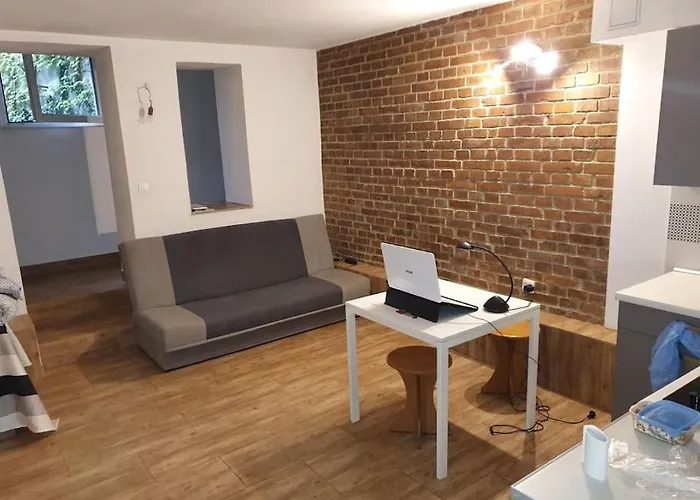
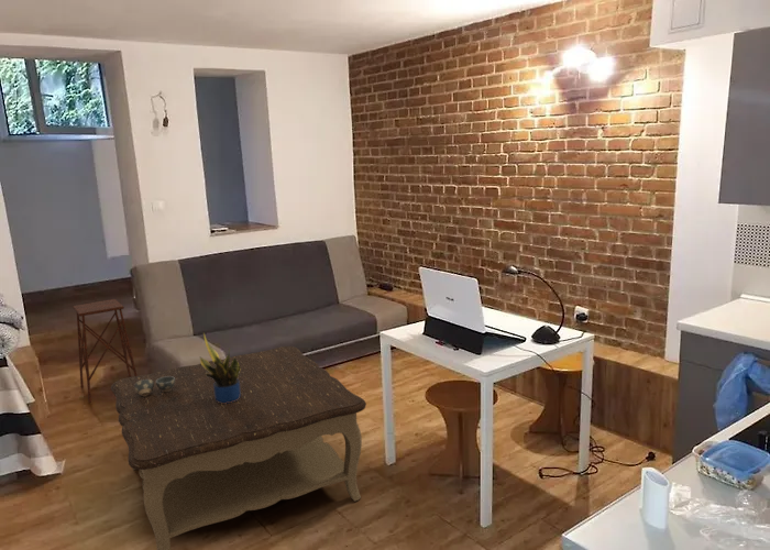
+ coffee table (235, 437)
+ potted plant (217, 367)
+ side table (106, 348)
+ ceramic bowl (156, 384)
